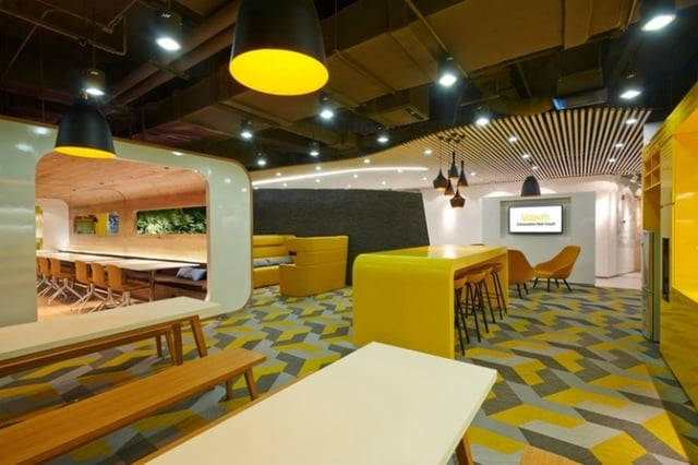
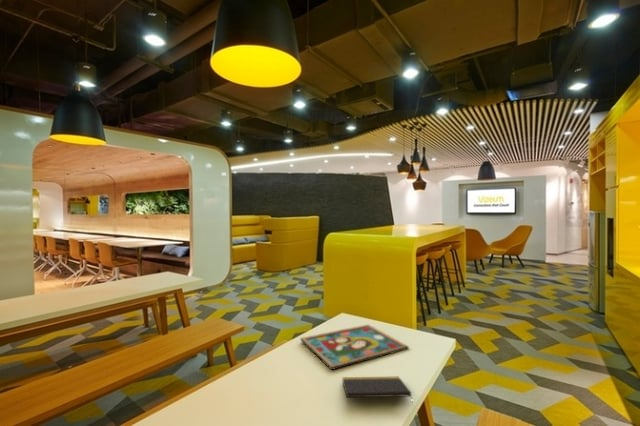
+ notepad (374, 386)
+ framed painting (352, 343)
